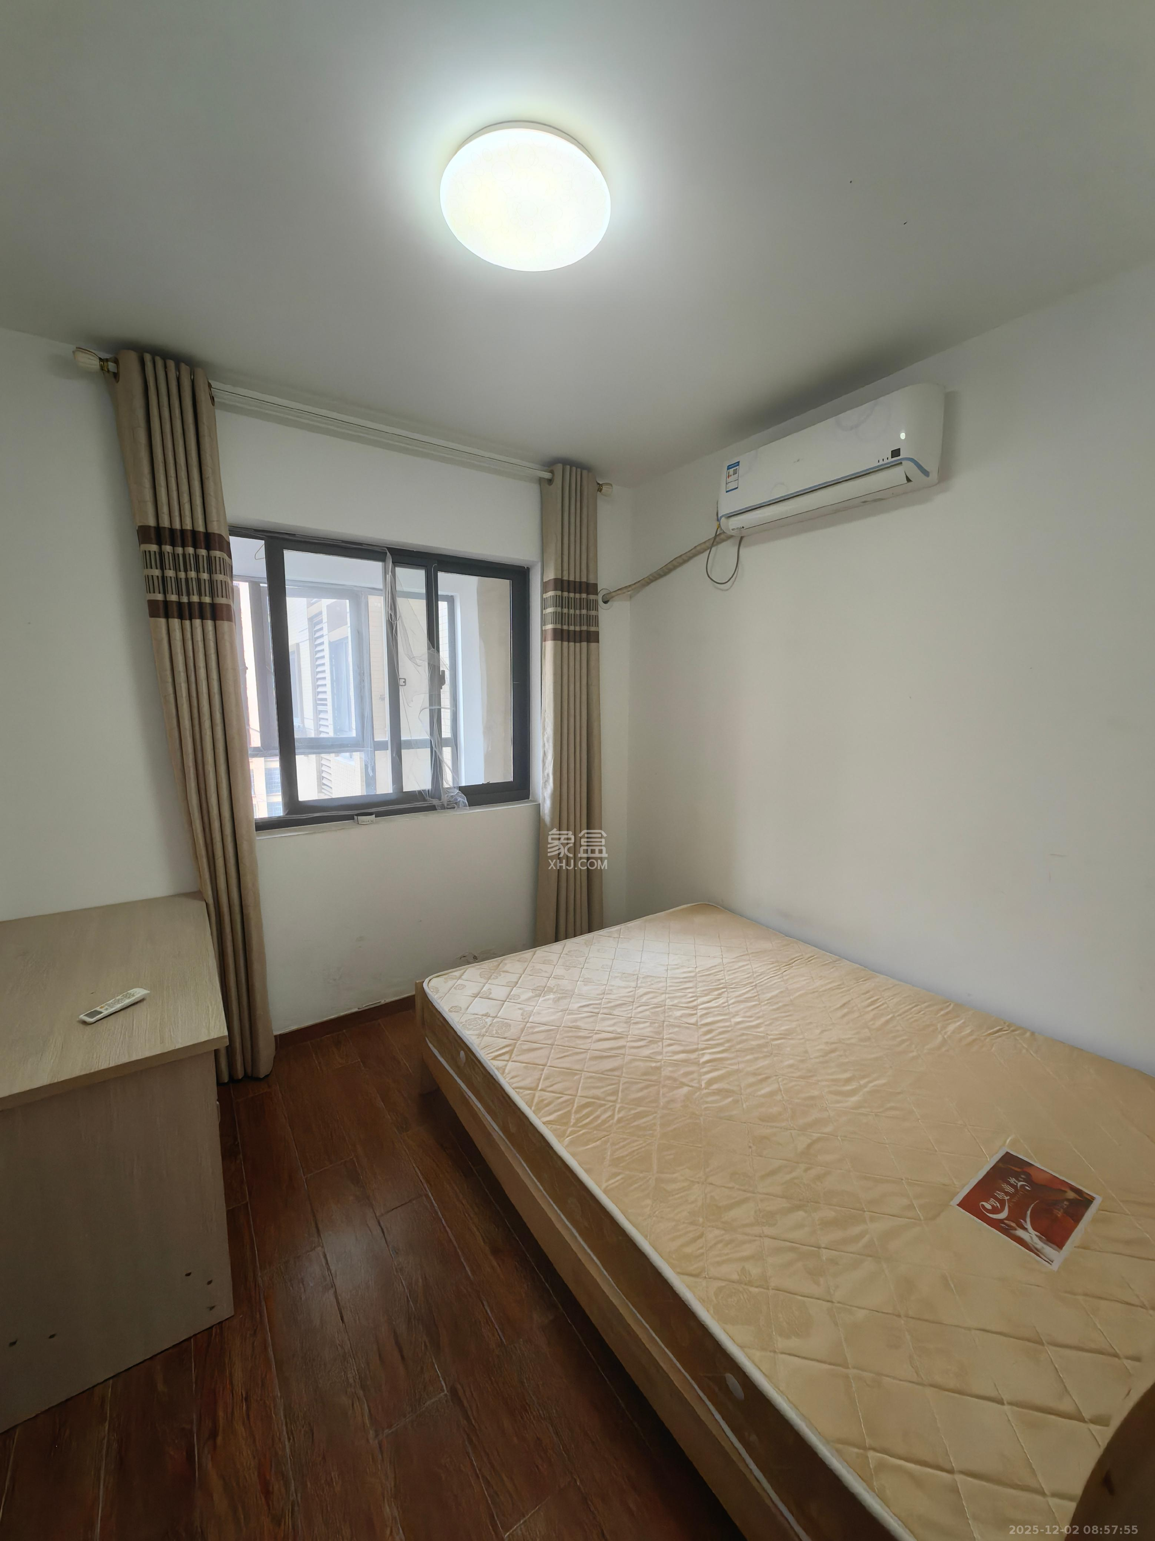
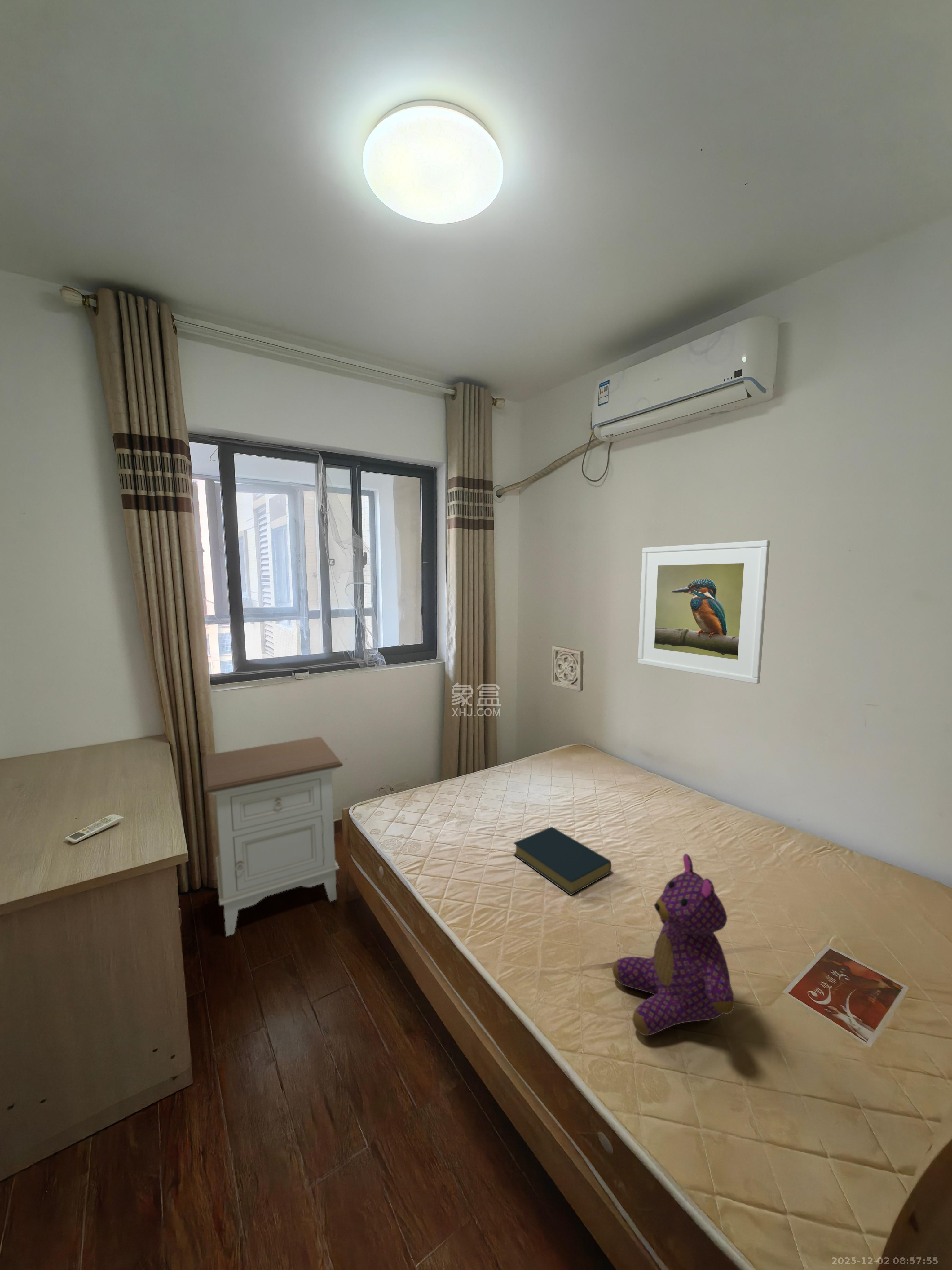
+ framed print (696, 609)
+ hardback book (561, 857)
+ teddy bear (672, 937)
+ wall ornament (567, 668)
+ nightstand (275, 828)
